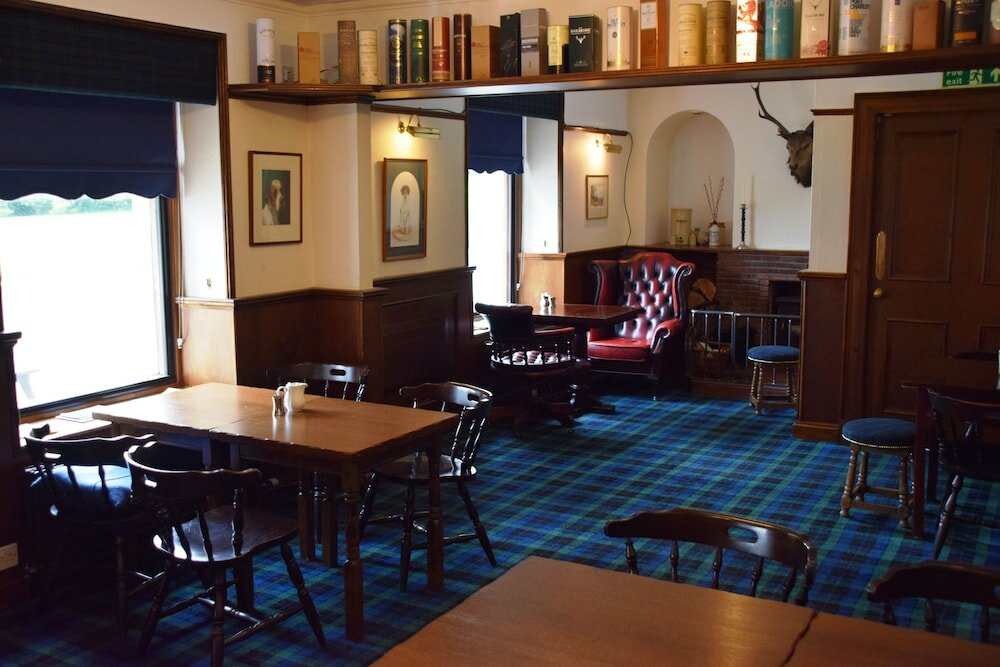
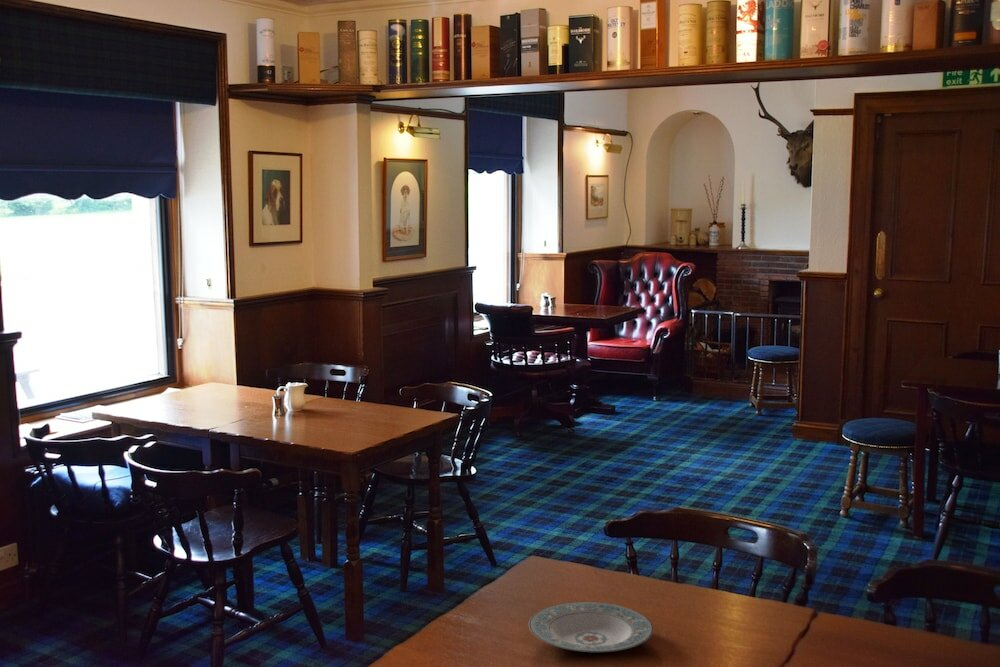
+ plate (590, 632)
